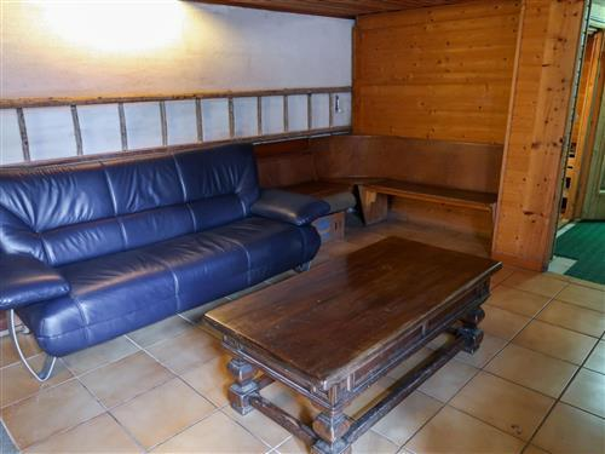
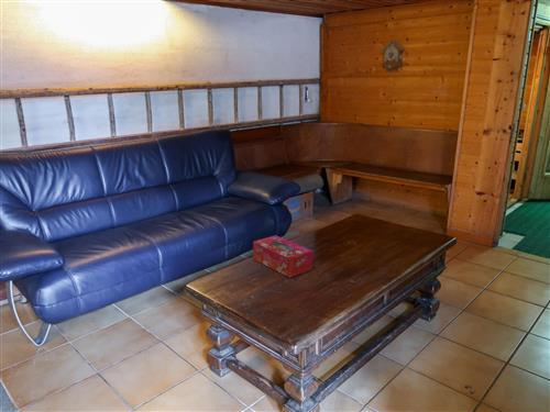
+ tissue box (282, 255)
+ cuckoo clock (393, 55)
